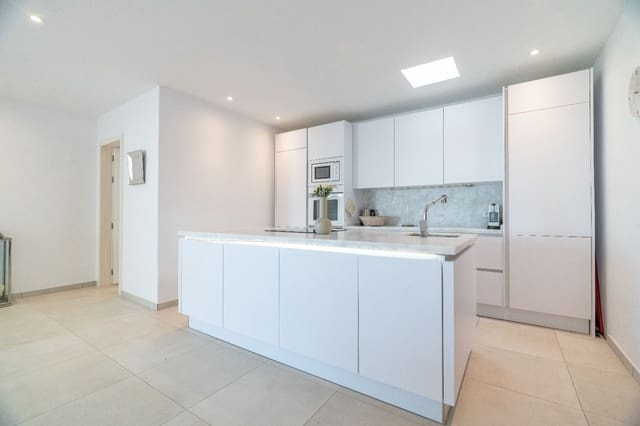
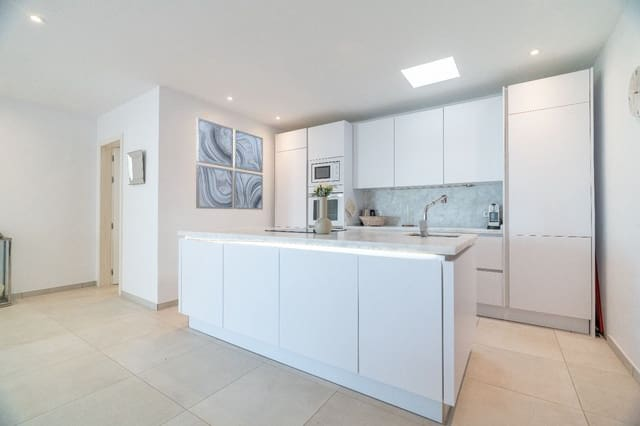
+ wall art (232, 170)
